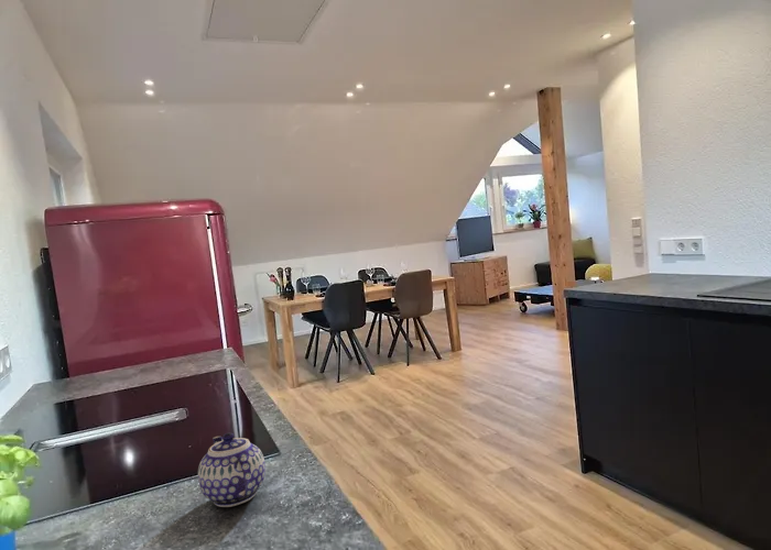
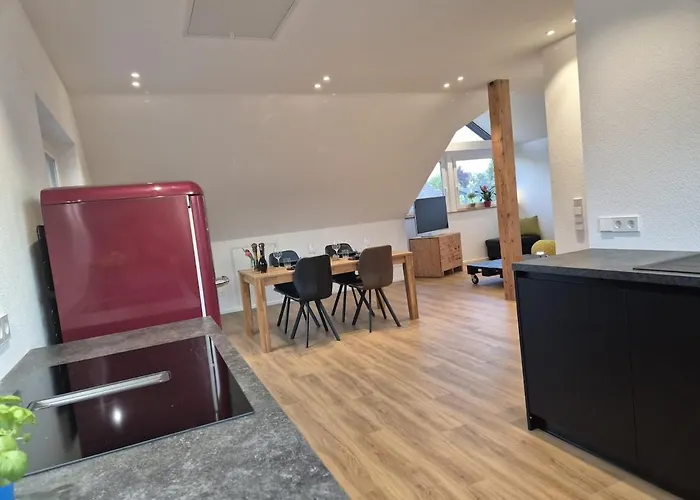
- teapot (231, 464)
